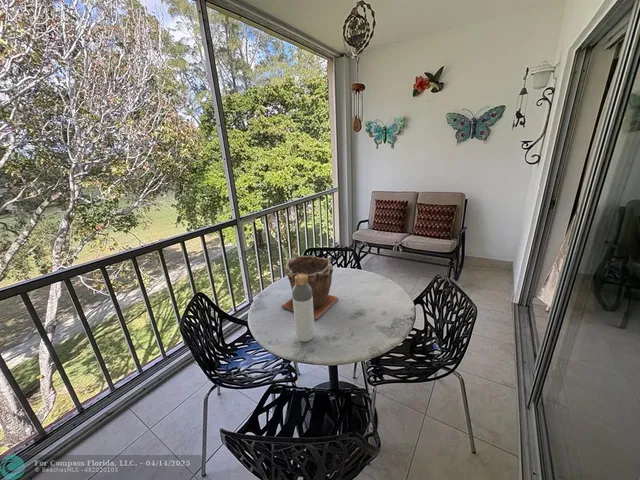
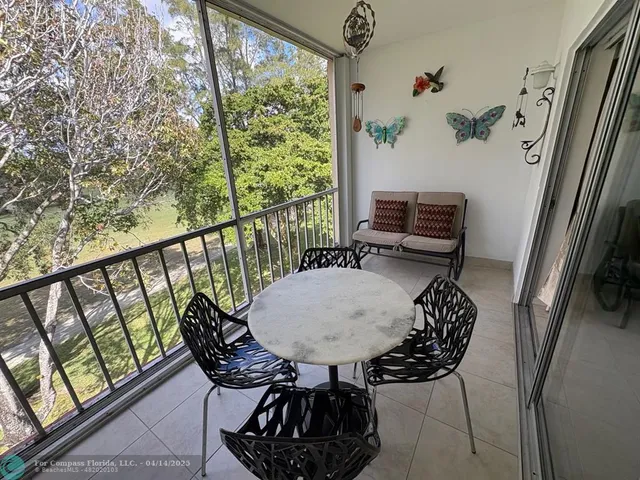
- plant pot (309, 283)
- bottle (303, 307)
